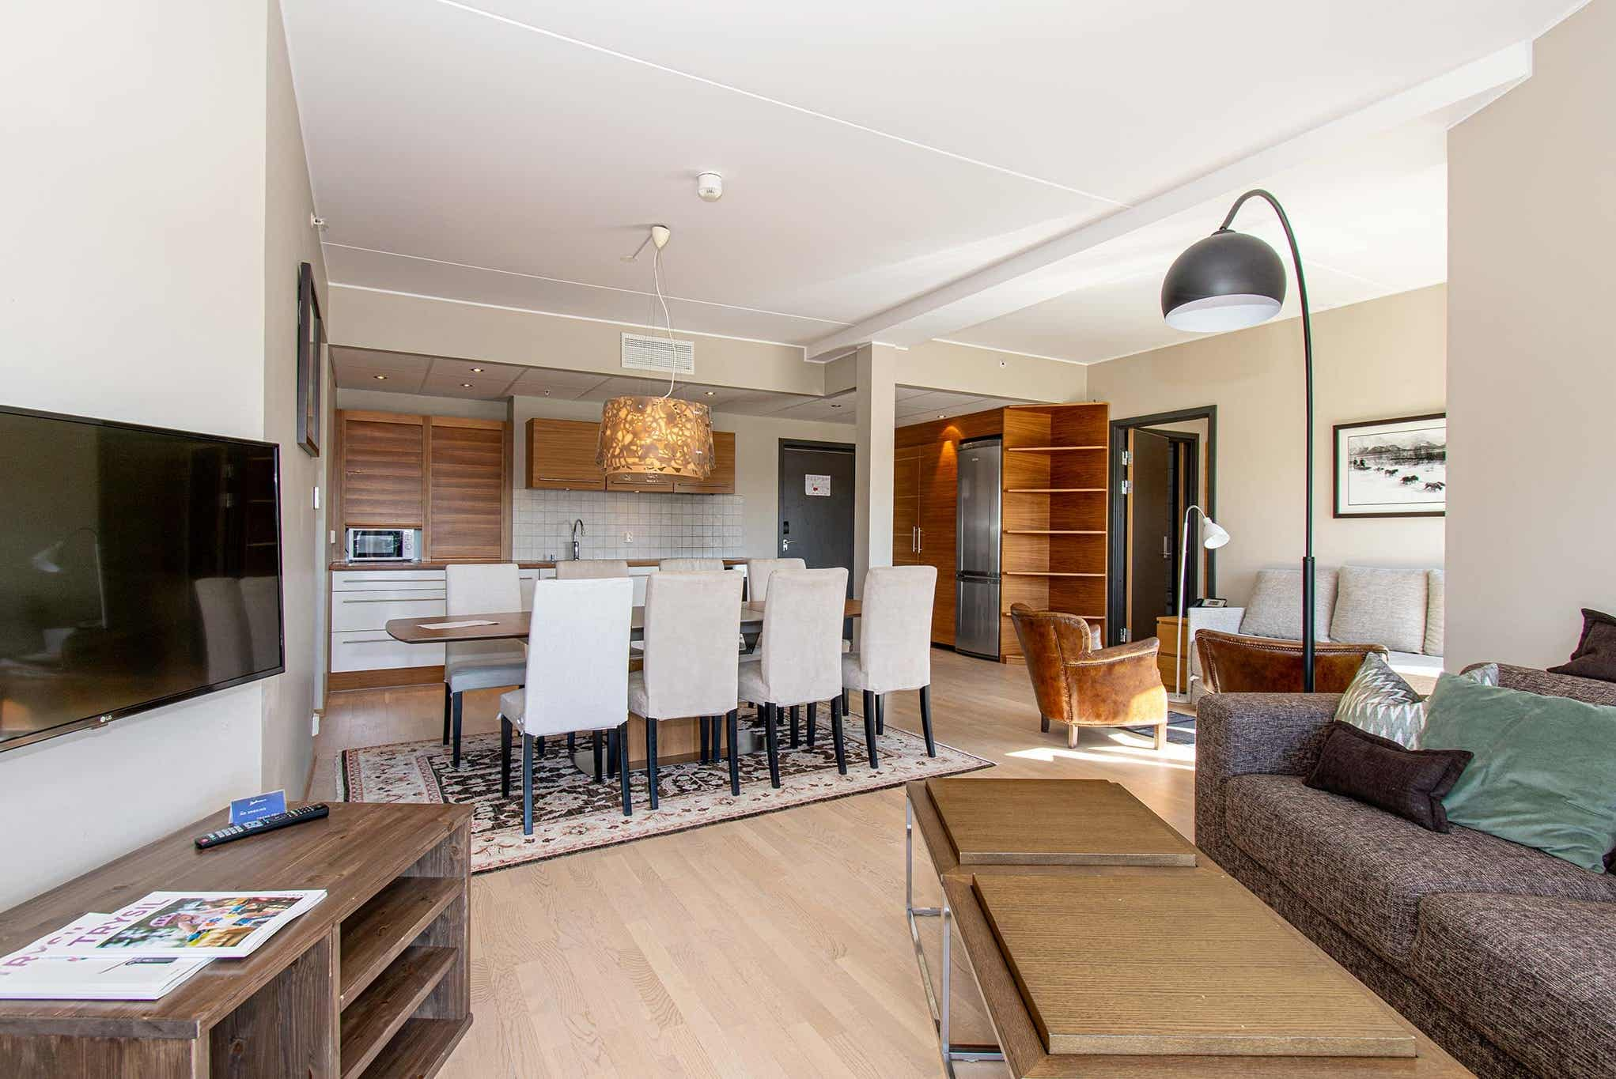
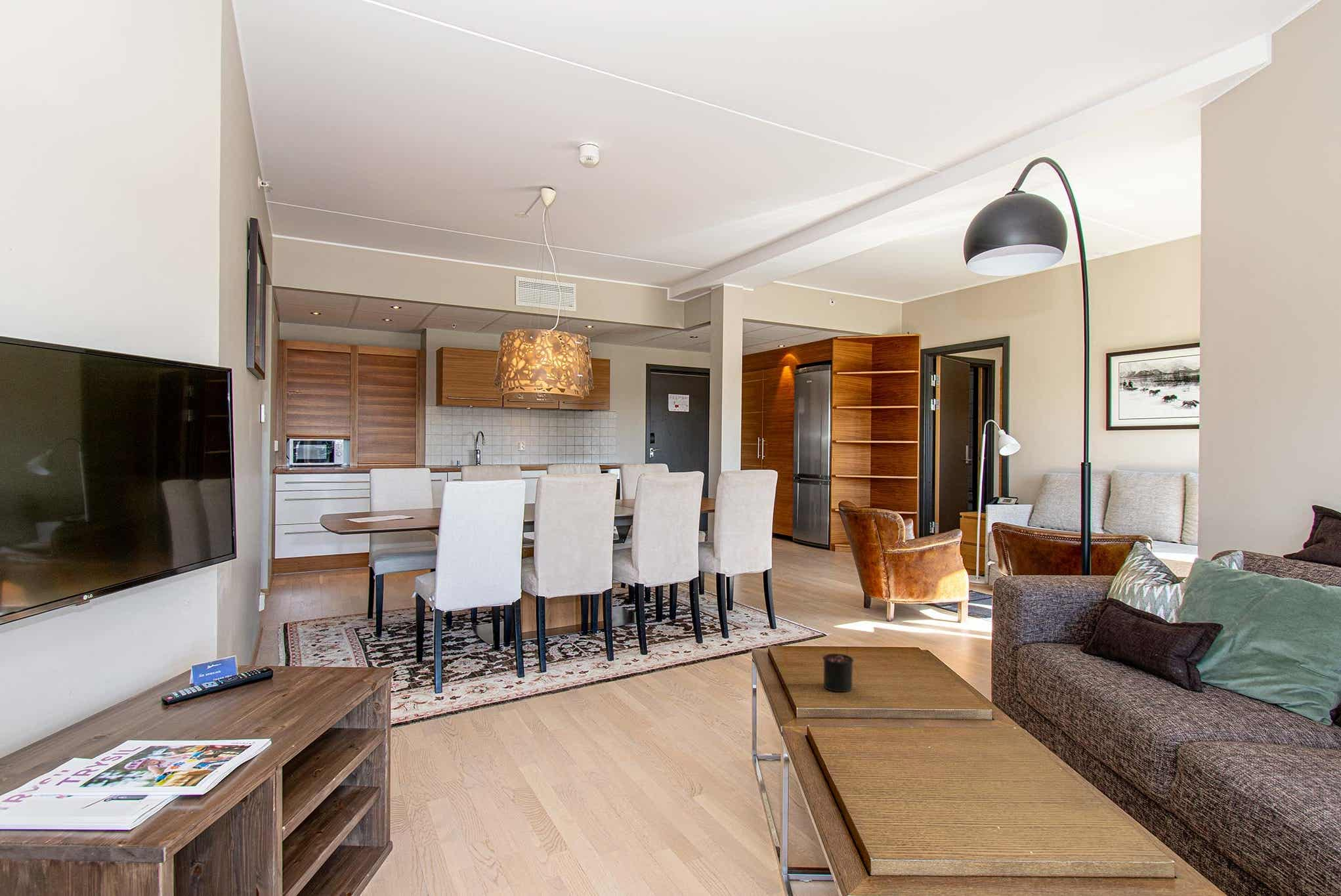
+ candle (838, 666)
